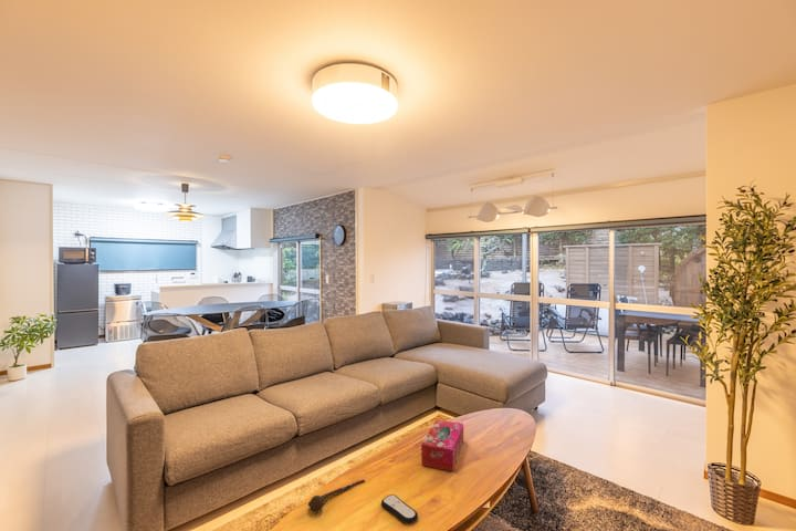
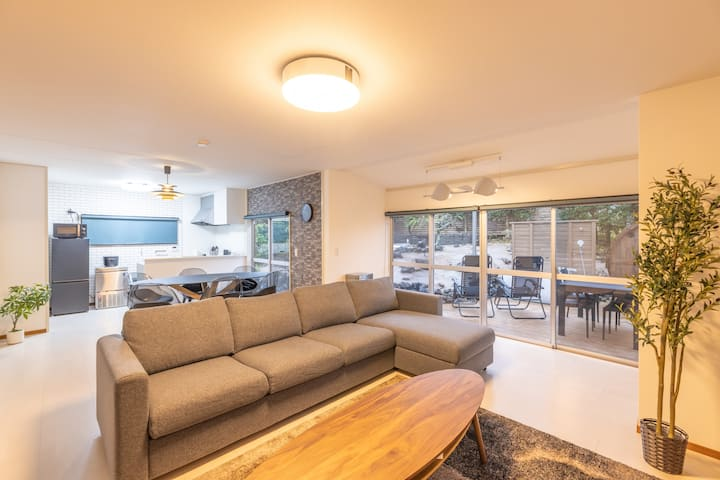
- tissue box (443, 442)
- spoon (339, 490)
- remote control (399, 508)
